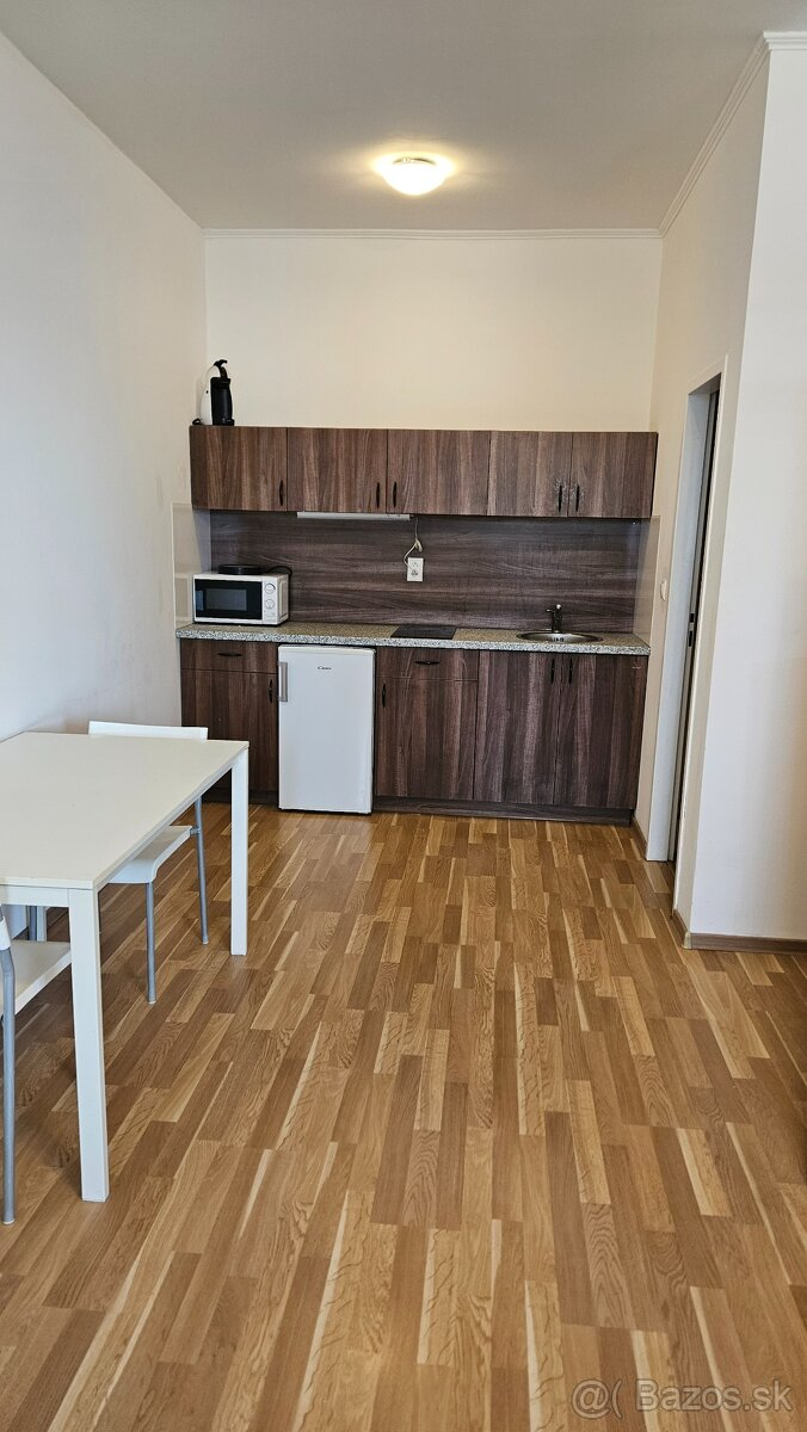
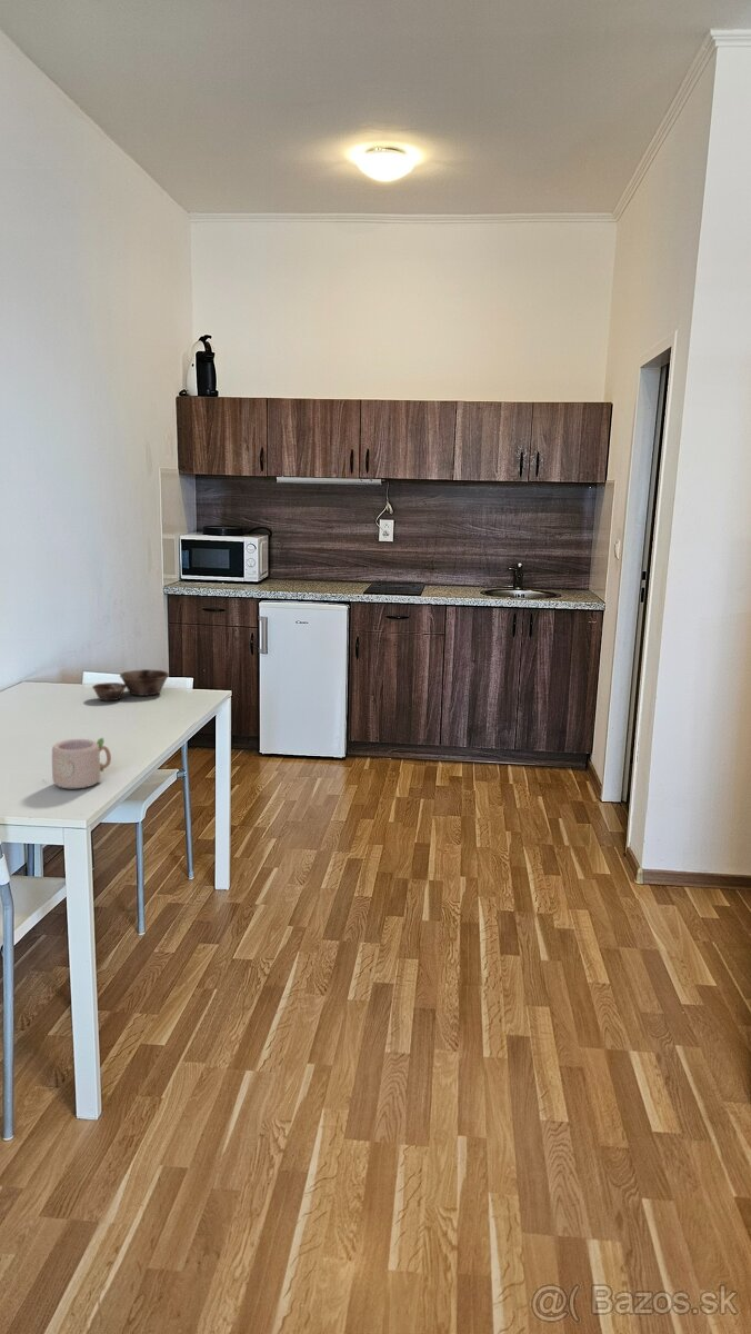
+ mug (80, 760)
+ bowl (131, 685)
